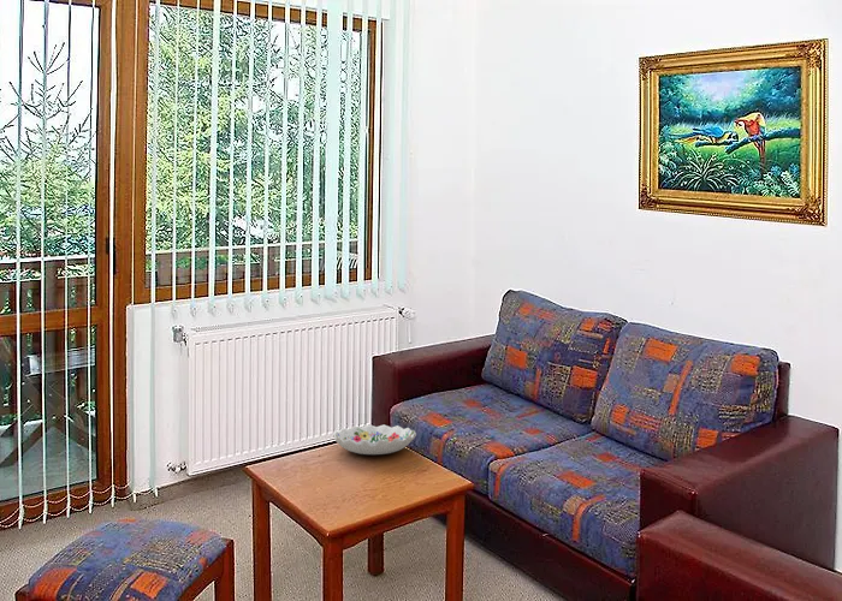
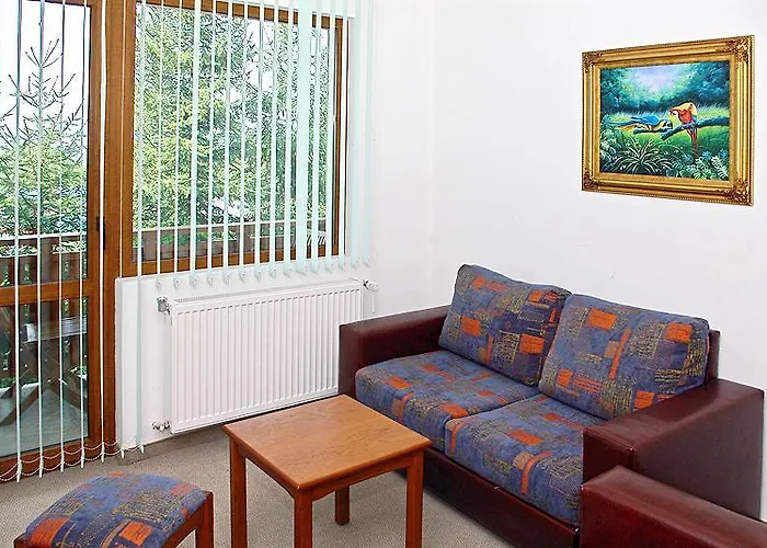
- decorative bowl (374, 441)
